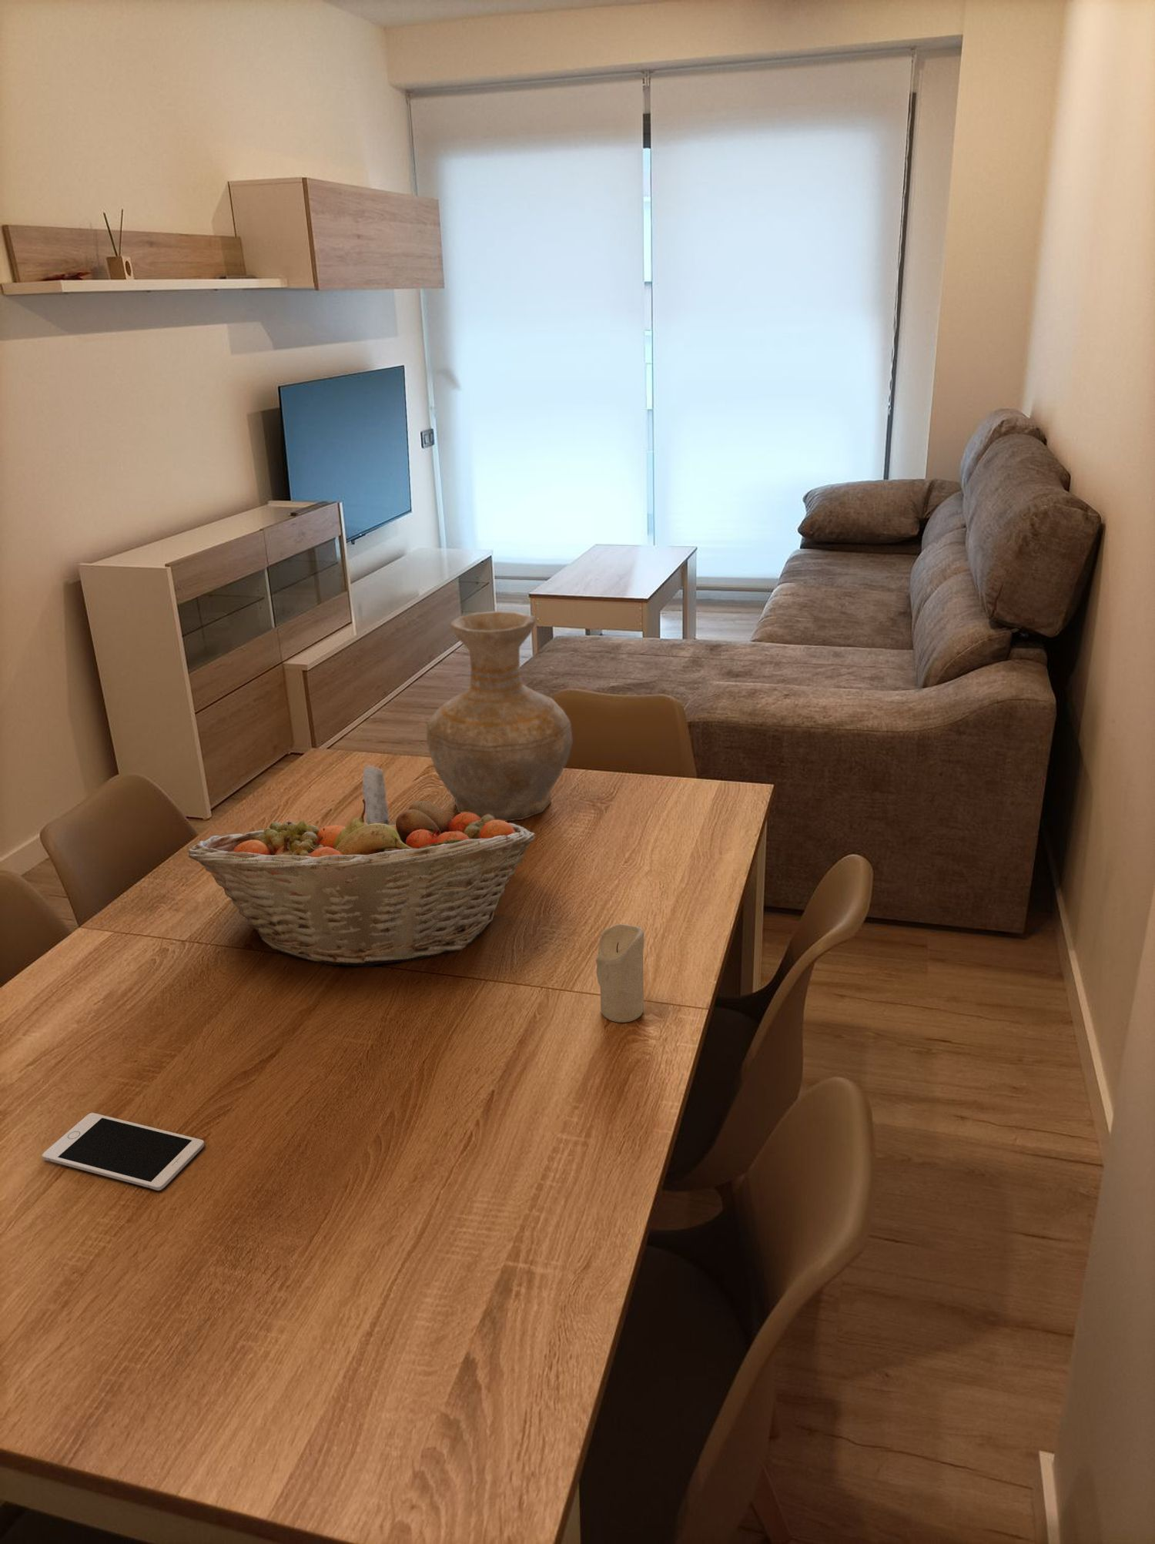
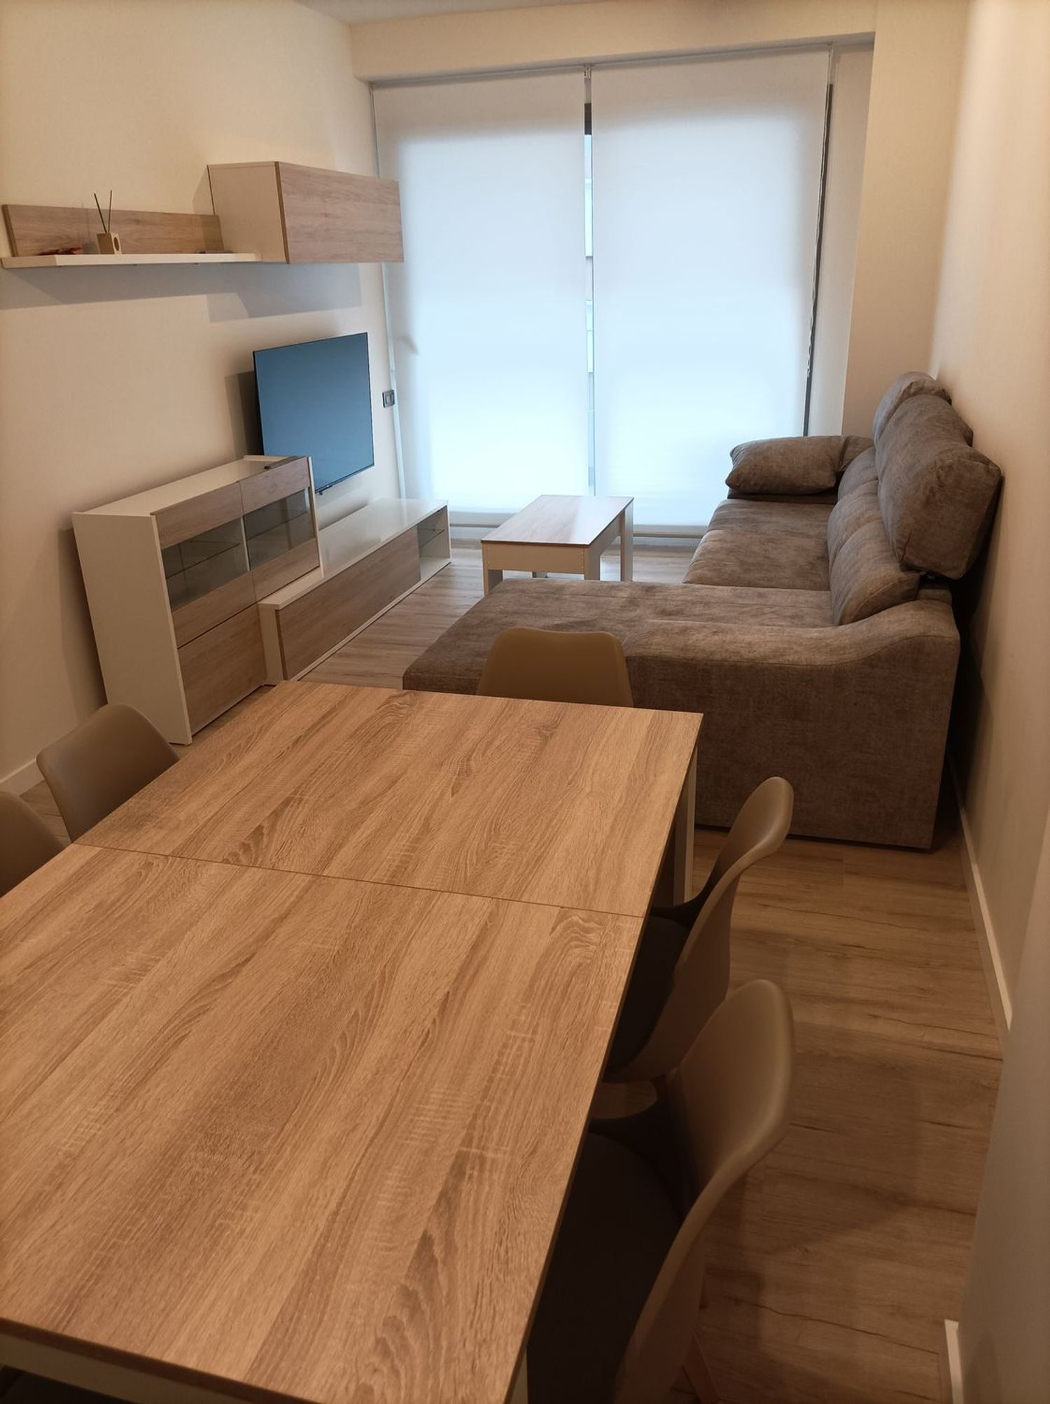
- fruit basket (366, 865)
- candle (620, 972)
- cell phone (124, 1150)
- candle (374, 797)
- vase (497, 714)
